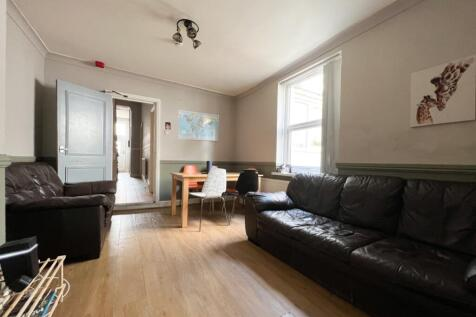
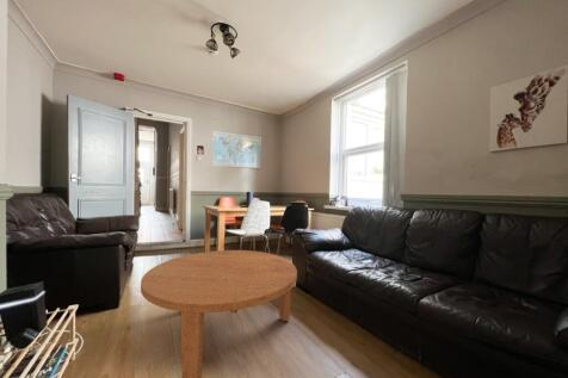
+ coffee table (223, 300)
